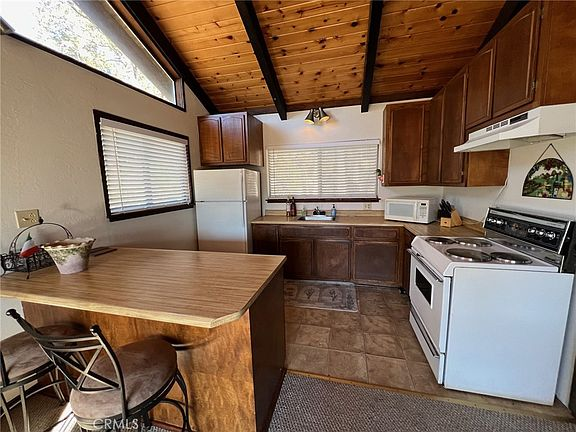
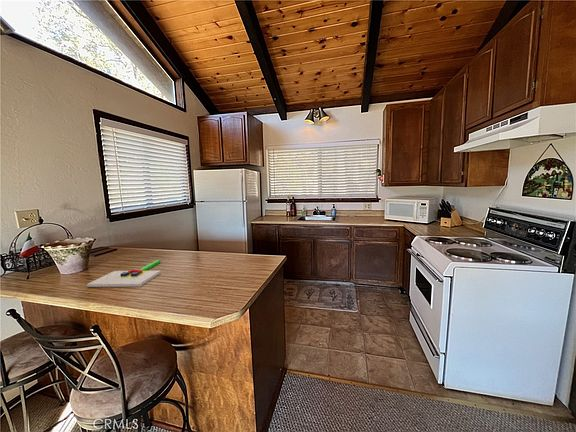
+ chopping board (138, 270)
